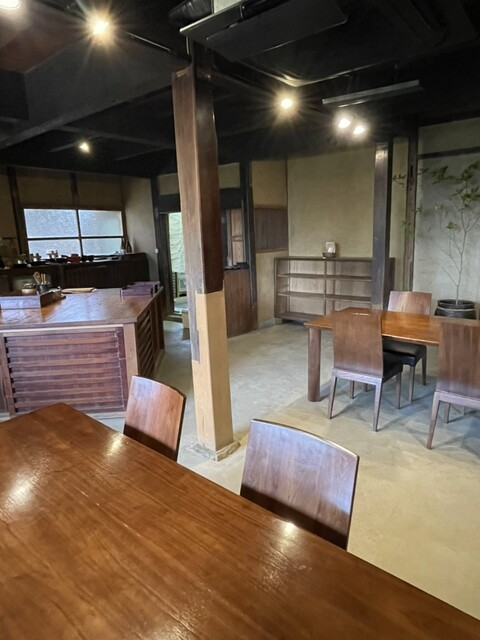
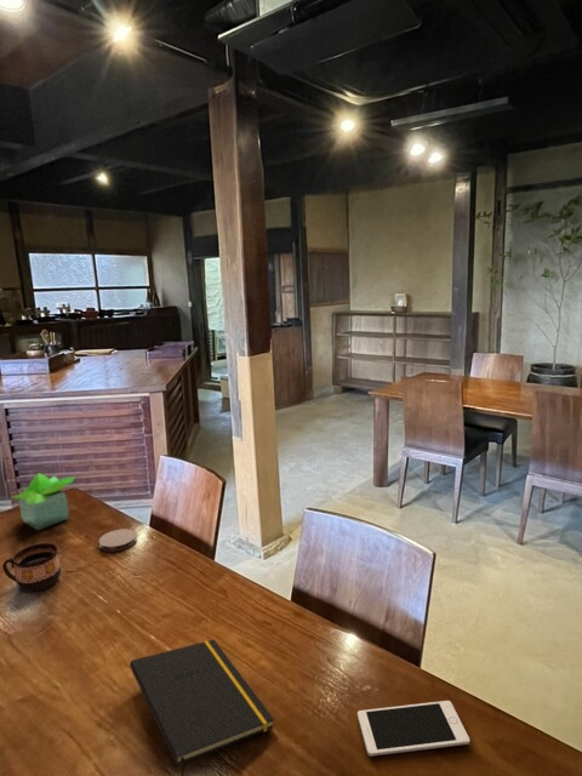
+ cup (35, 566)
+ notepad (198, 691)
+ cell phone (411, 726)
+ coaster (118, 540)
+ potted plant (46, 498)
